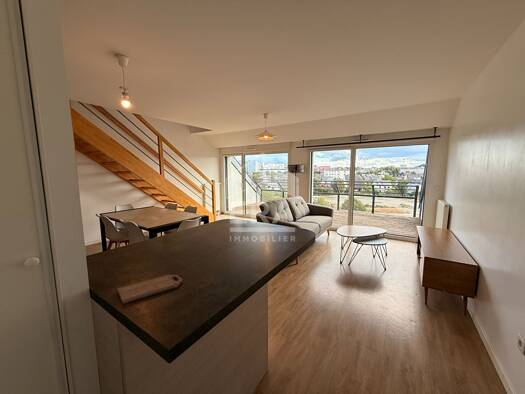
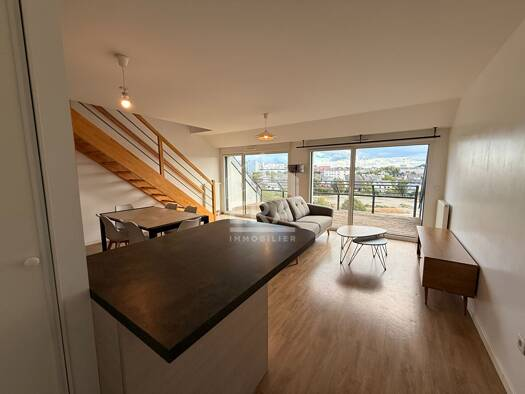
- cutting board (152, 286)
